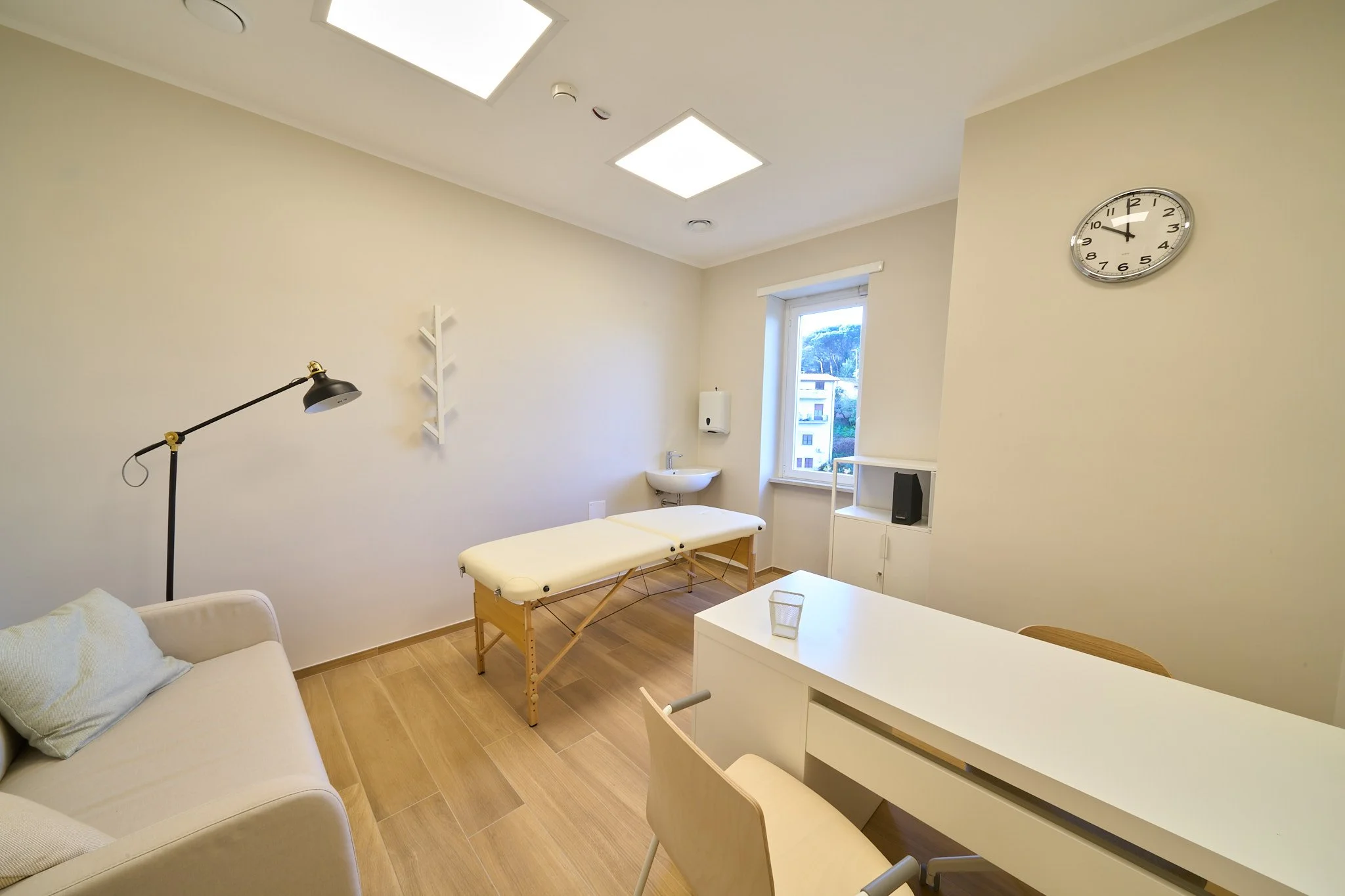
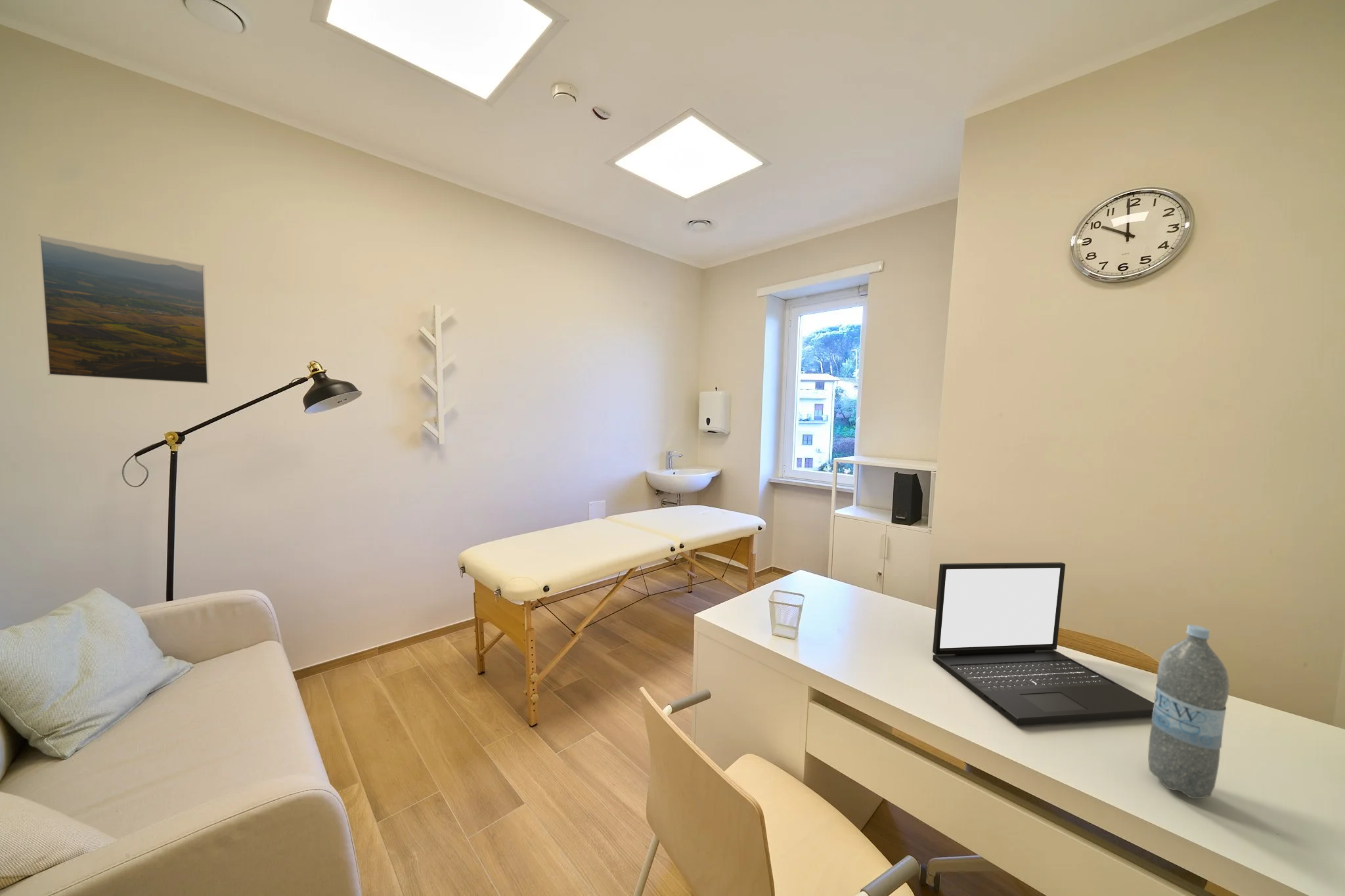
+ laptop (1042, 633)
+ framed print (132, 316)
+ water bottle (1188, 708)
